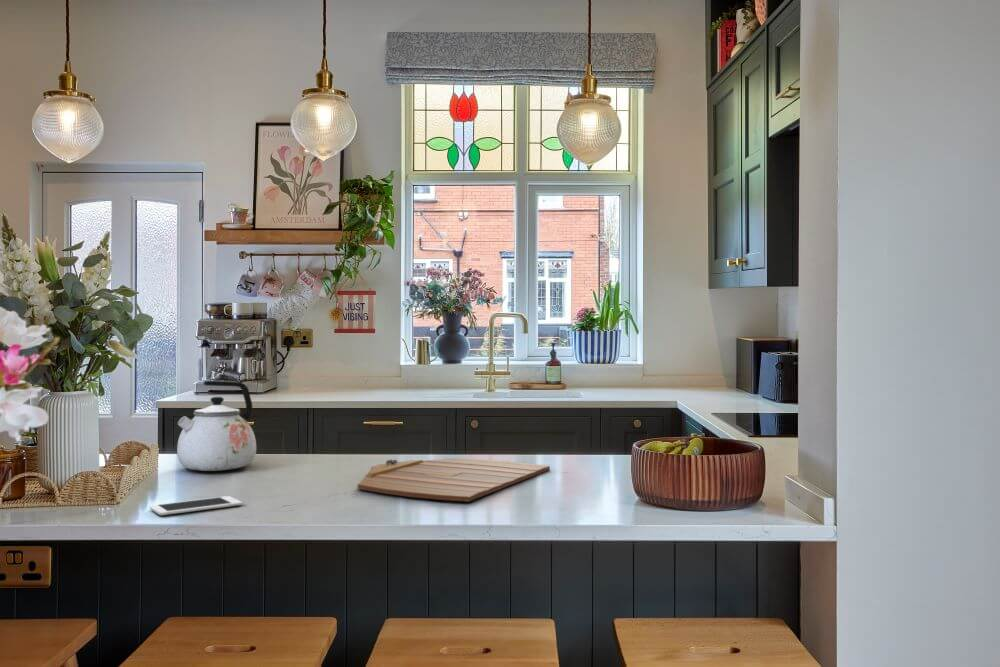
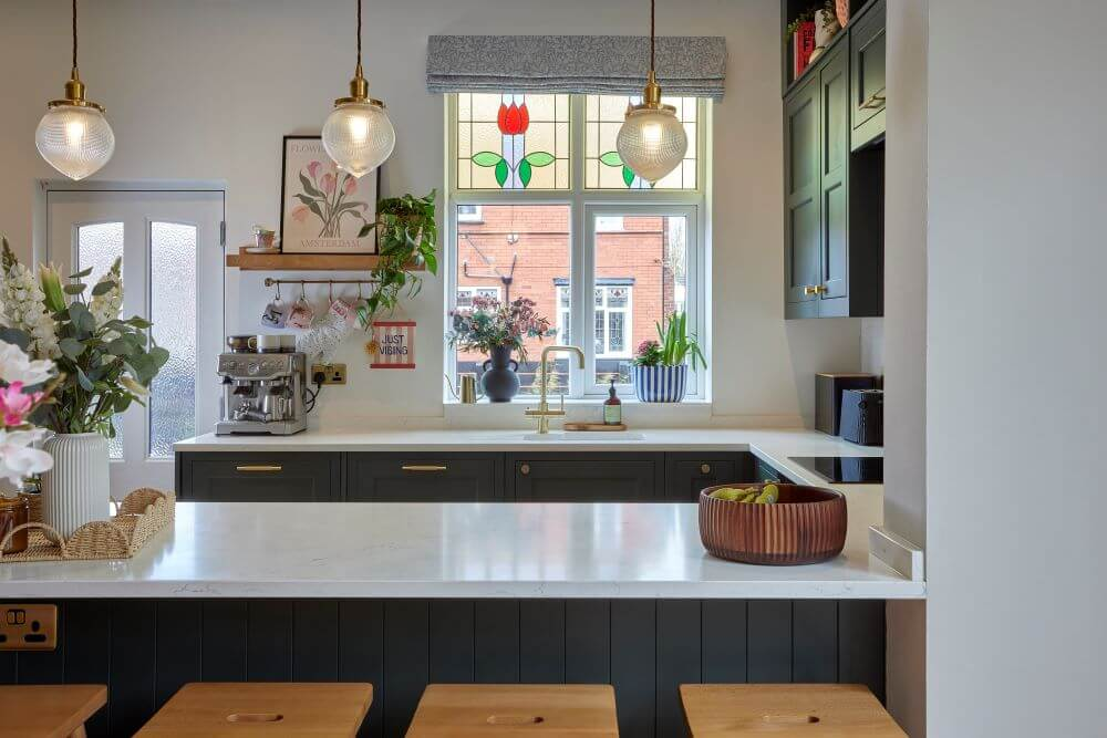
- cell phone (196, 505)
- kettle (216, 424)
- cutting board (439, 471)
